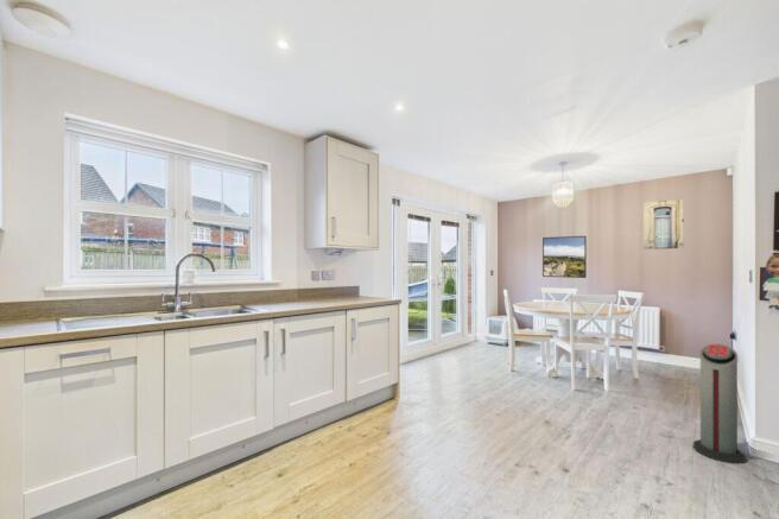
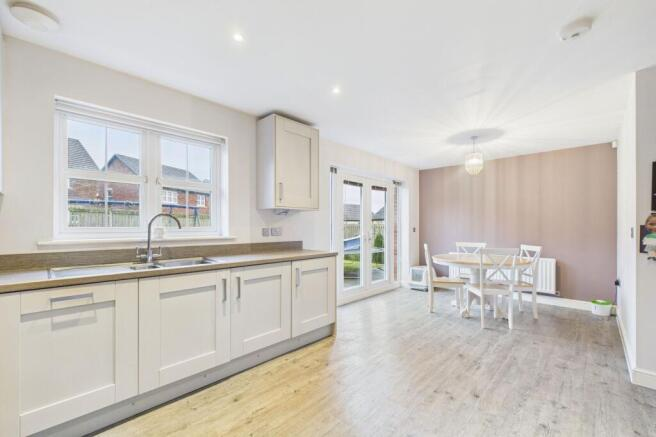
- air purifier (717, 398)
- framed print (563, 257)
- wall art (663, 224)
